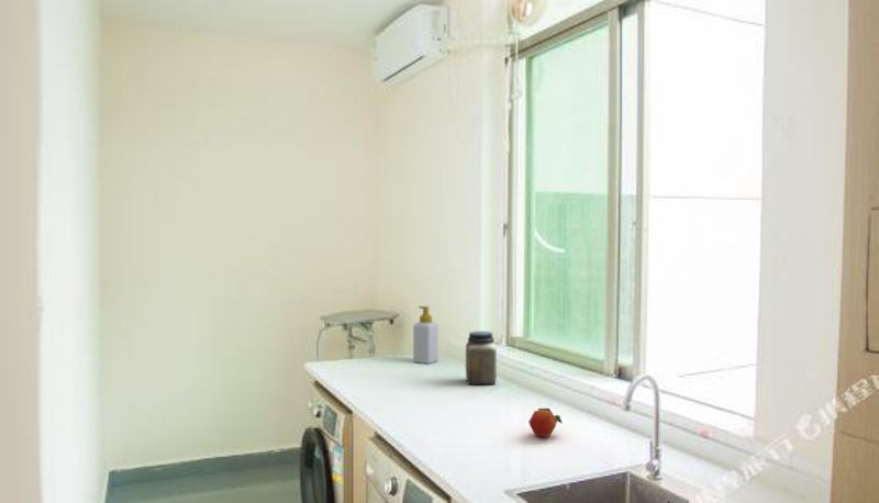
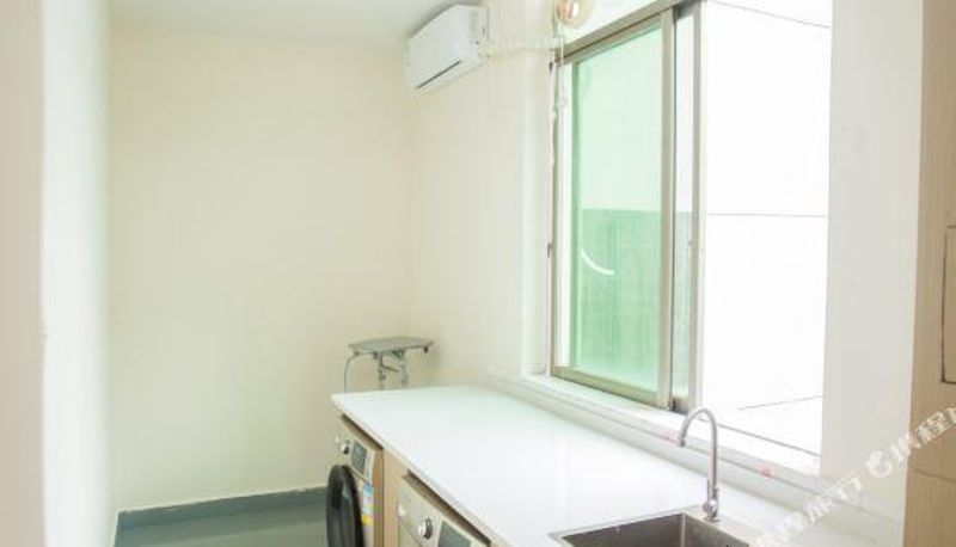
- soap bottle (425, 334)
- fruit (545, 422)
- jar (480, 357)
